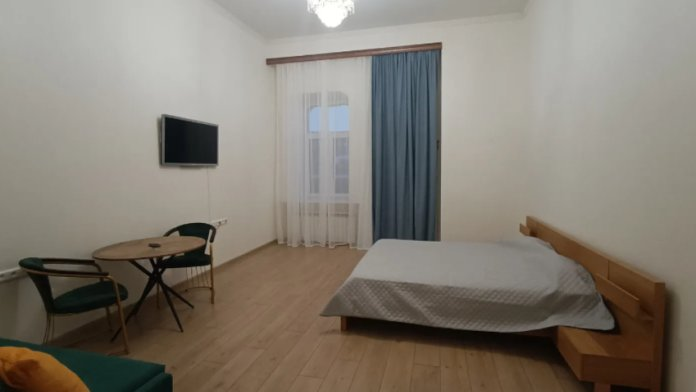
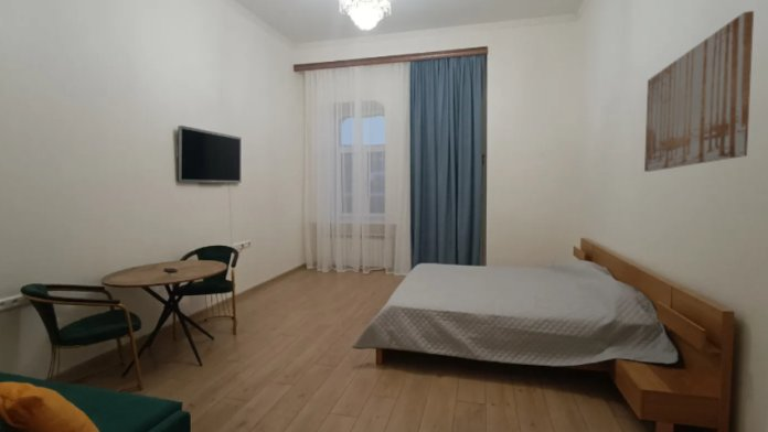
+ wall art (686, 109)
